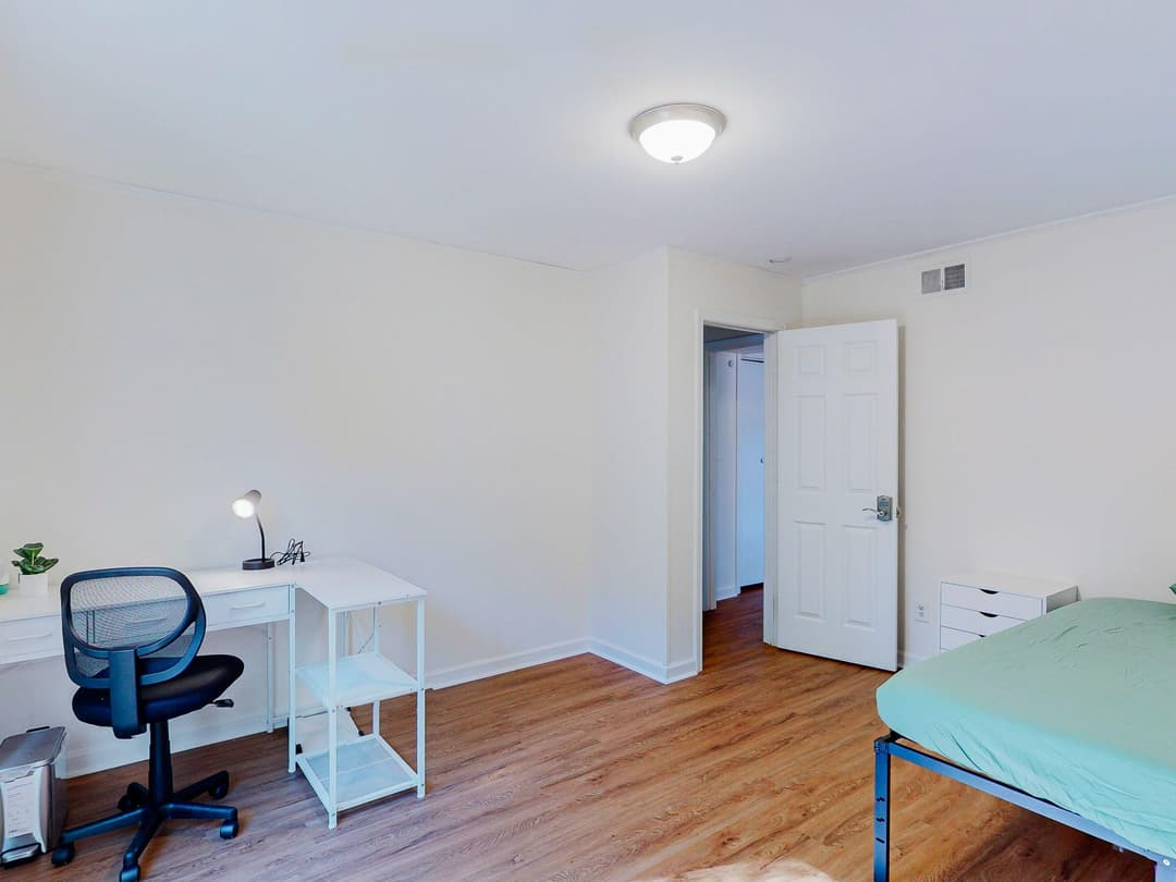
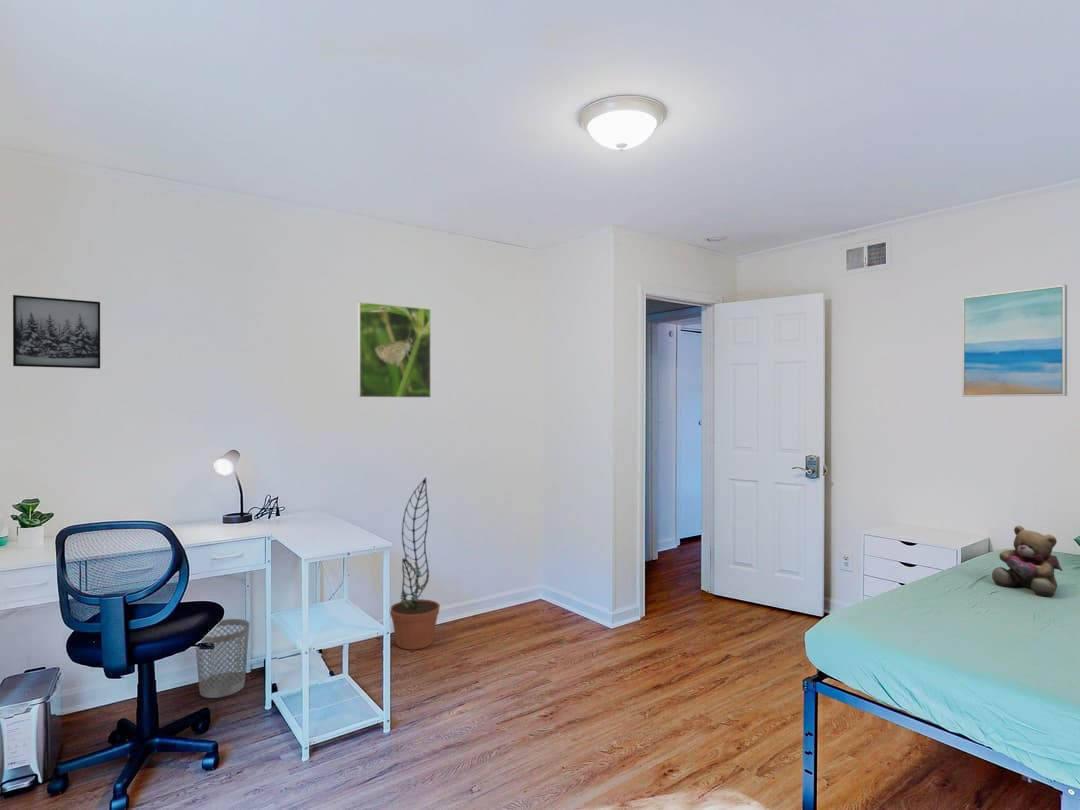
+ teddy bear (1027, 557)
+ wall art (1011, 343)
+ wall art (58, 333)
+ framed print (395, 351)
+ wastebasket (222, 658)
+ decorative plant (415, 560)
